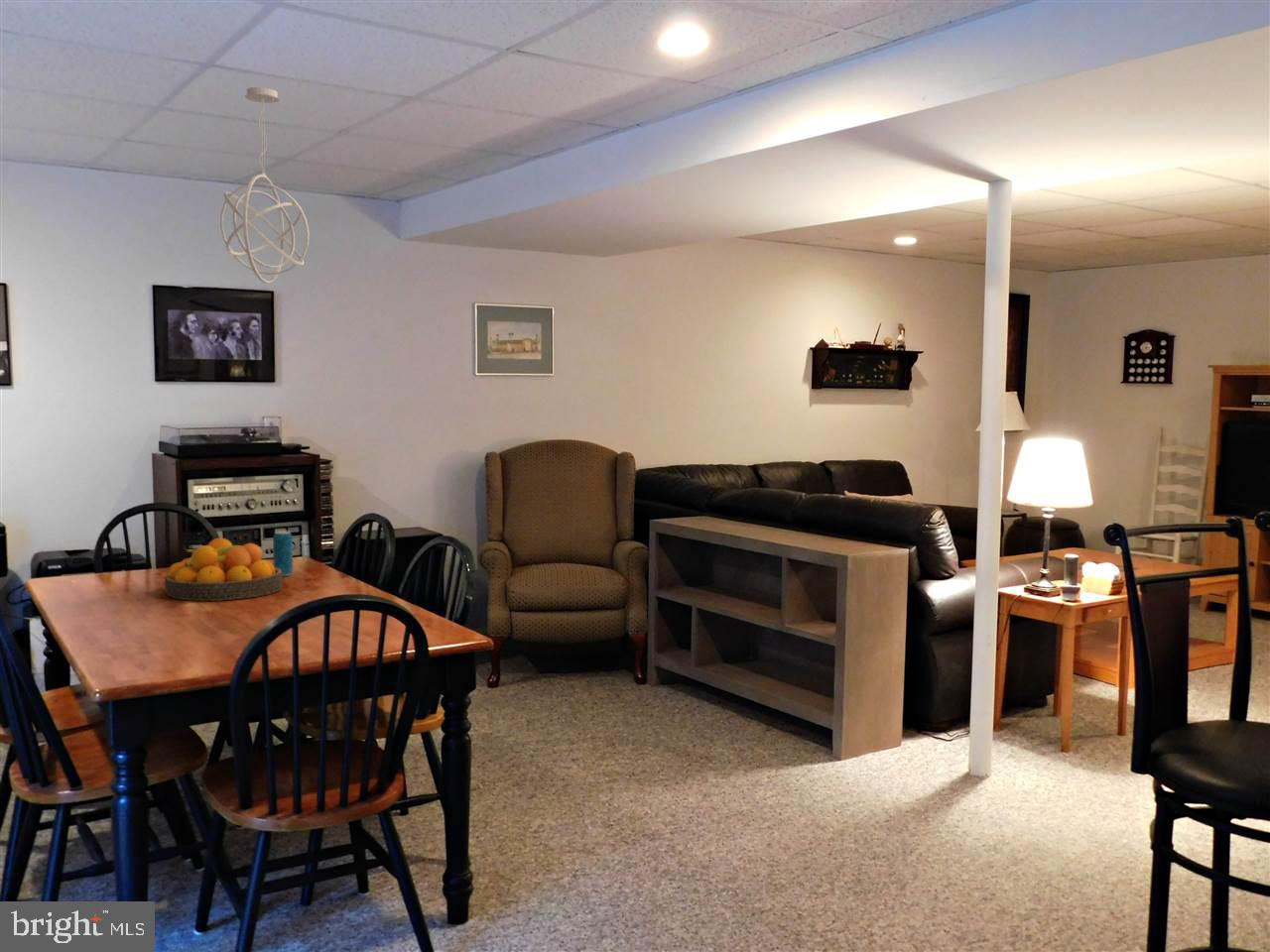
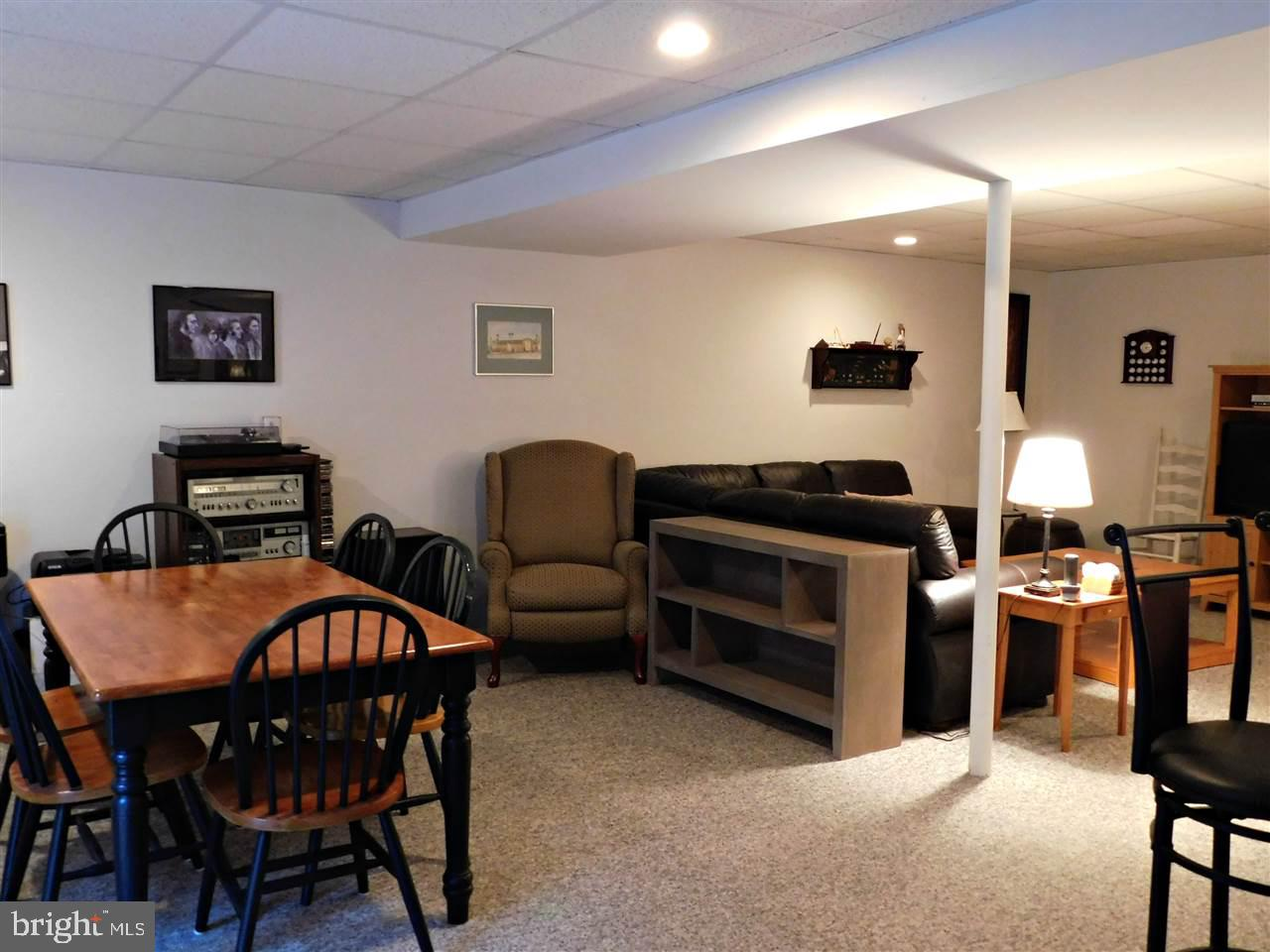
- pendant light (264, 184)
- beverage can (283, 553)
- fruit bowl (224, 565)
